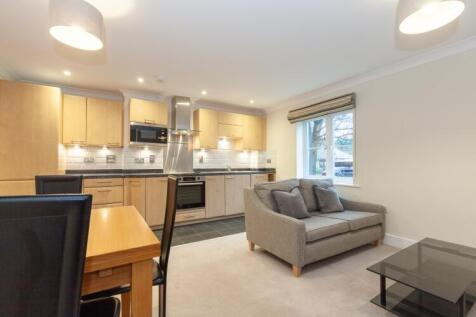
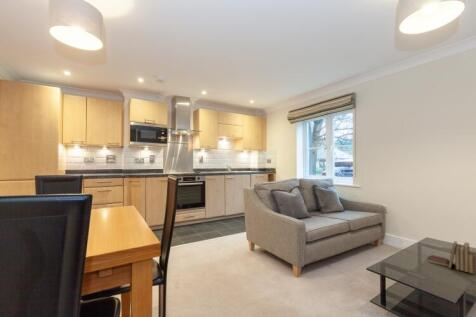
+ book (451, 253)
